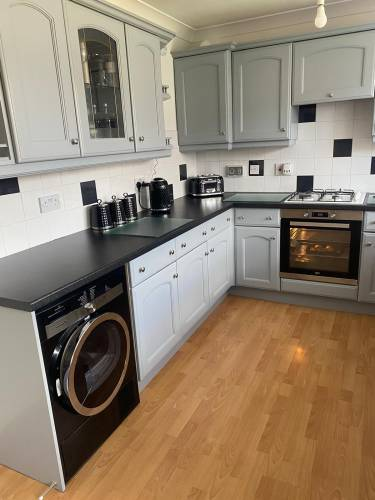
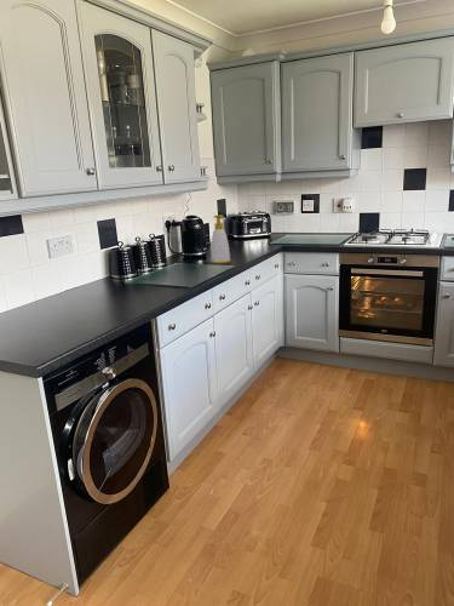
+ soap bottle (219, 239)
